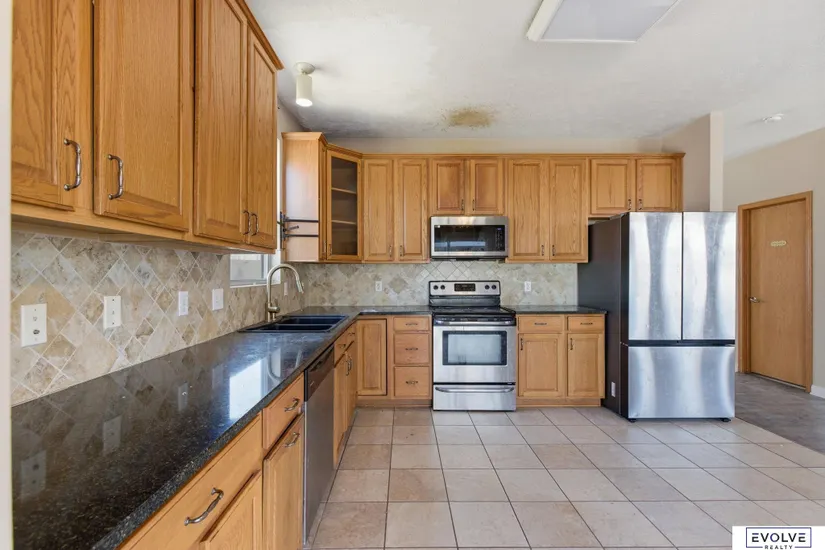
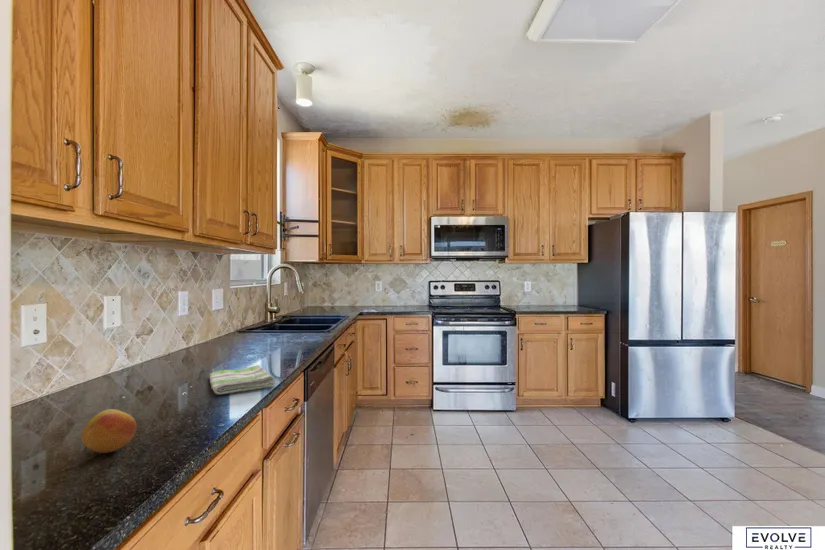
+ dish towel (240, 376)
+ fruit (109, 431)
